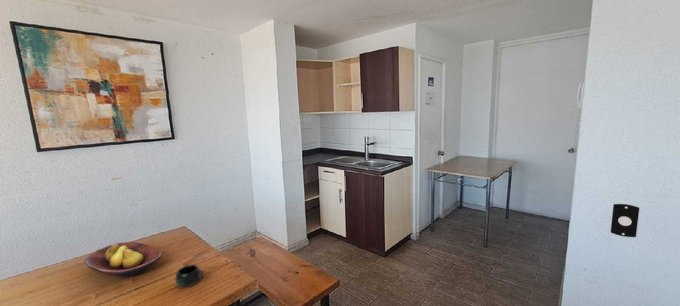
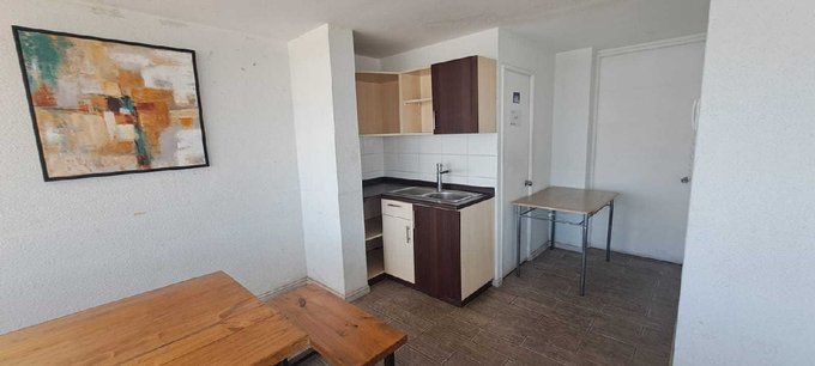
- light switch (624, 220)
- fruit bowl (123, 256)
- mug (190, 275)
